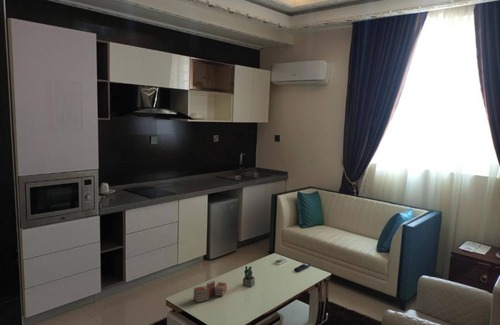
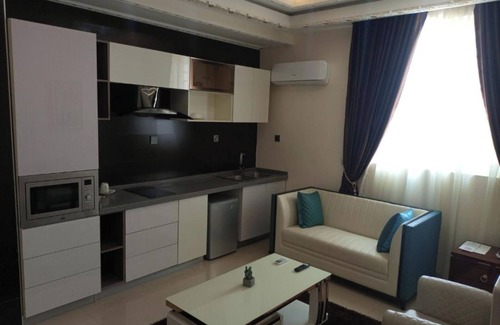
- book (211, 290)
